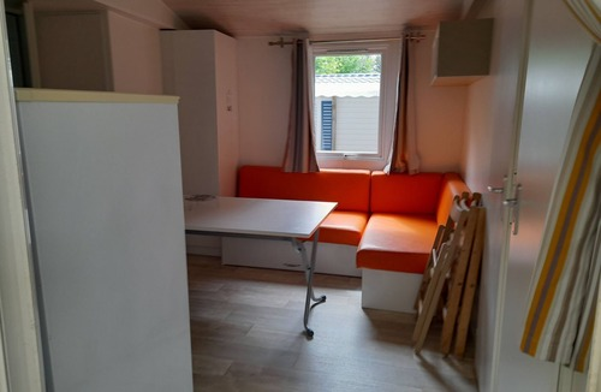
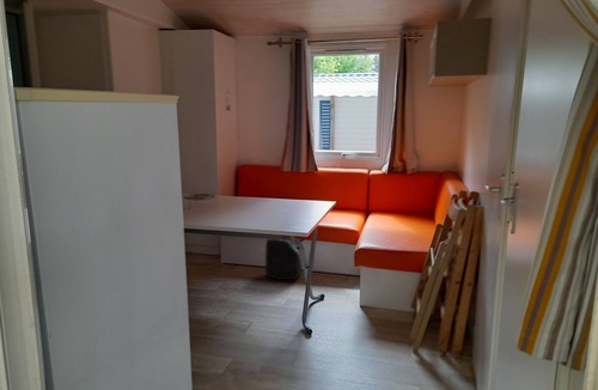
+ backpack (283, 251)
